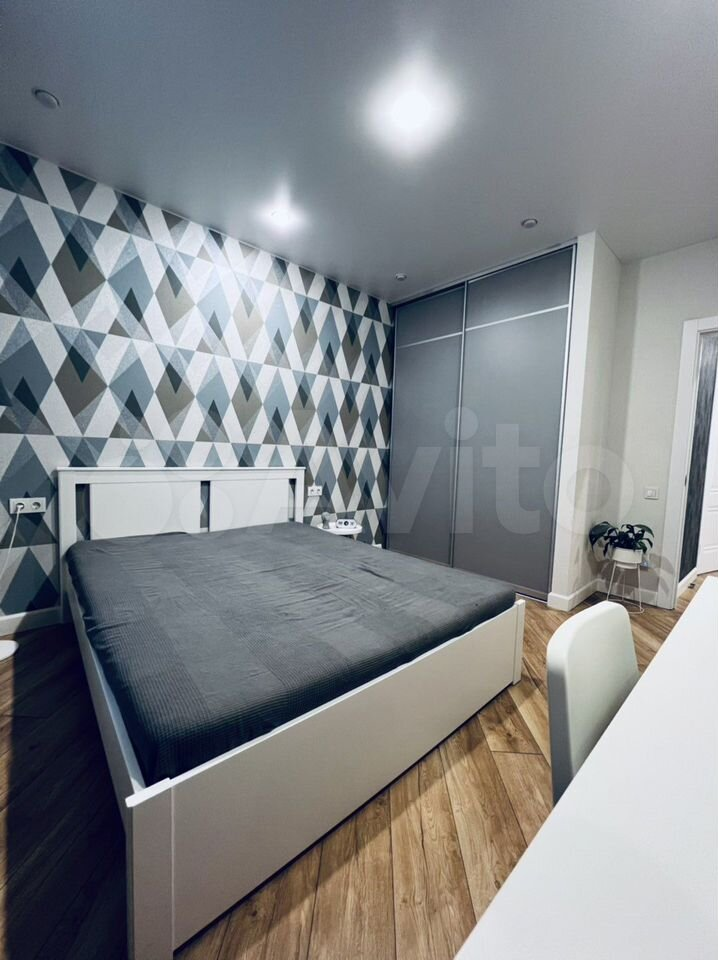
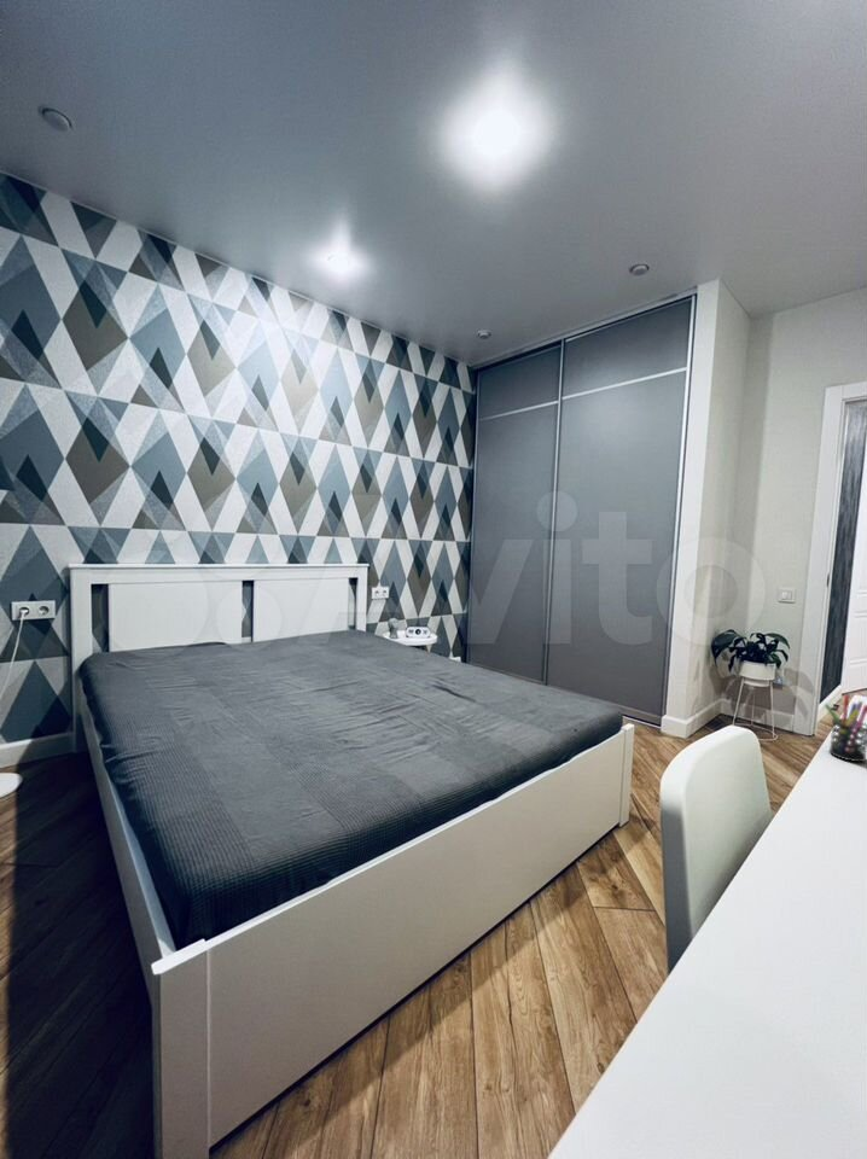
+ pen holder (844, 726)
